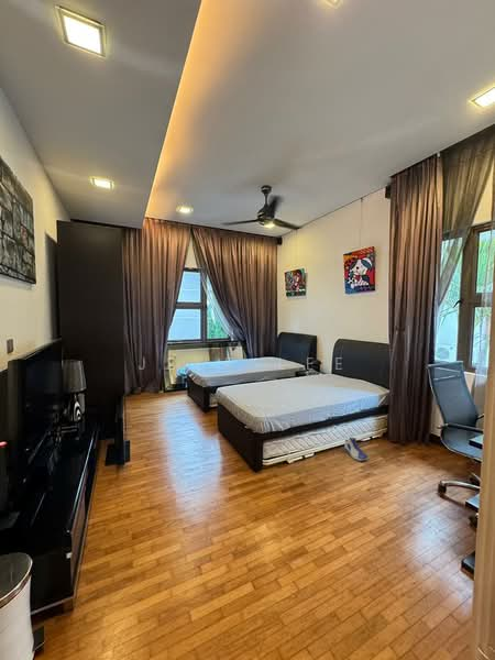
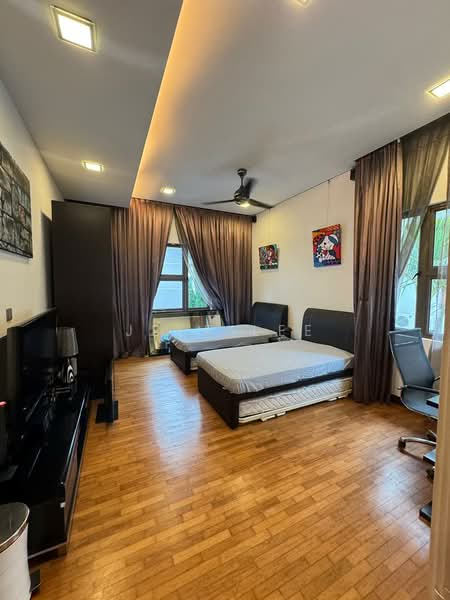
- sneaker (353, 447)
